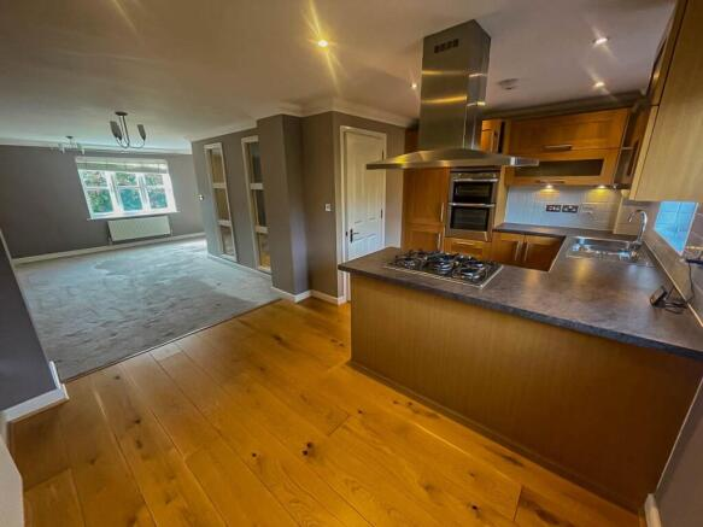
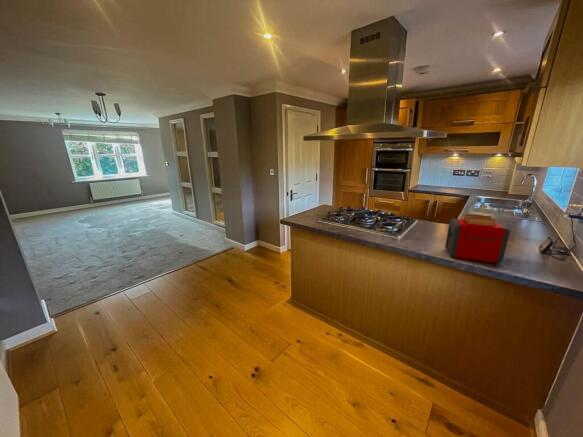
+ toaster (474, 236)
